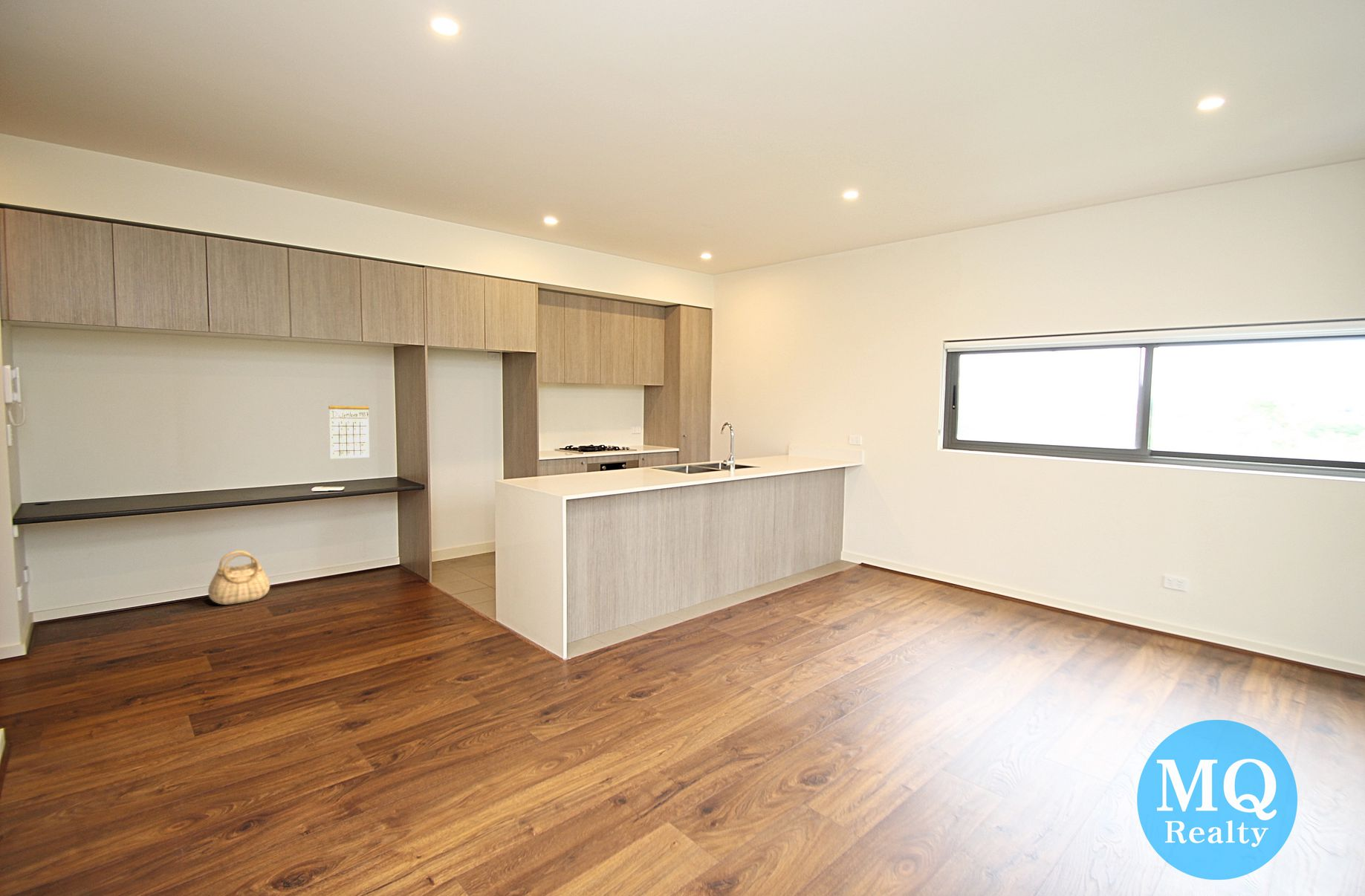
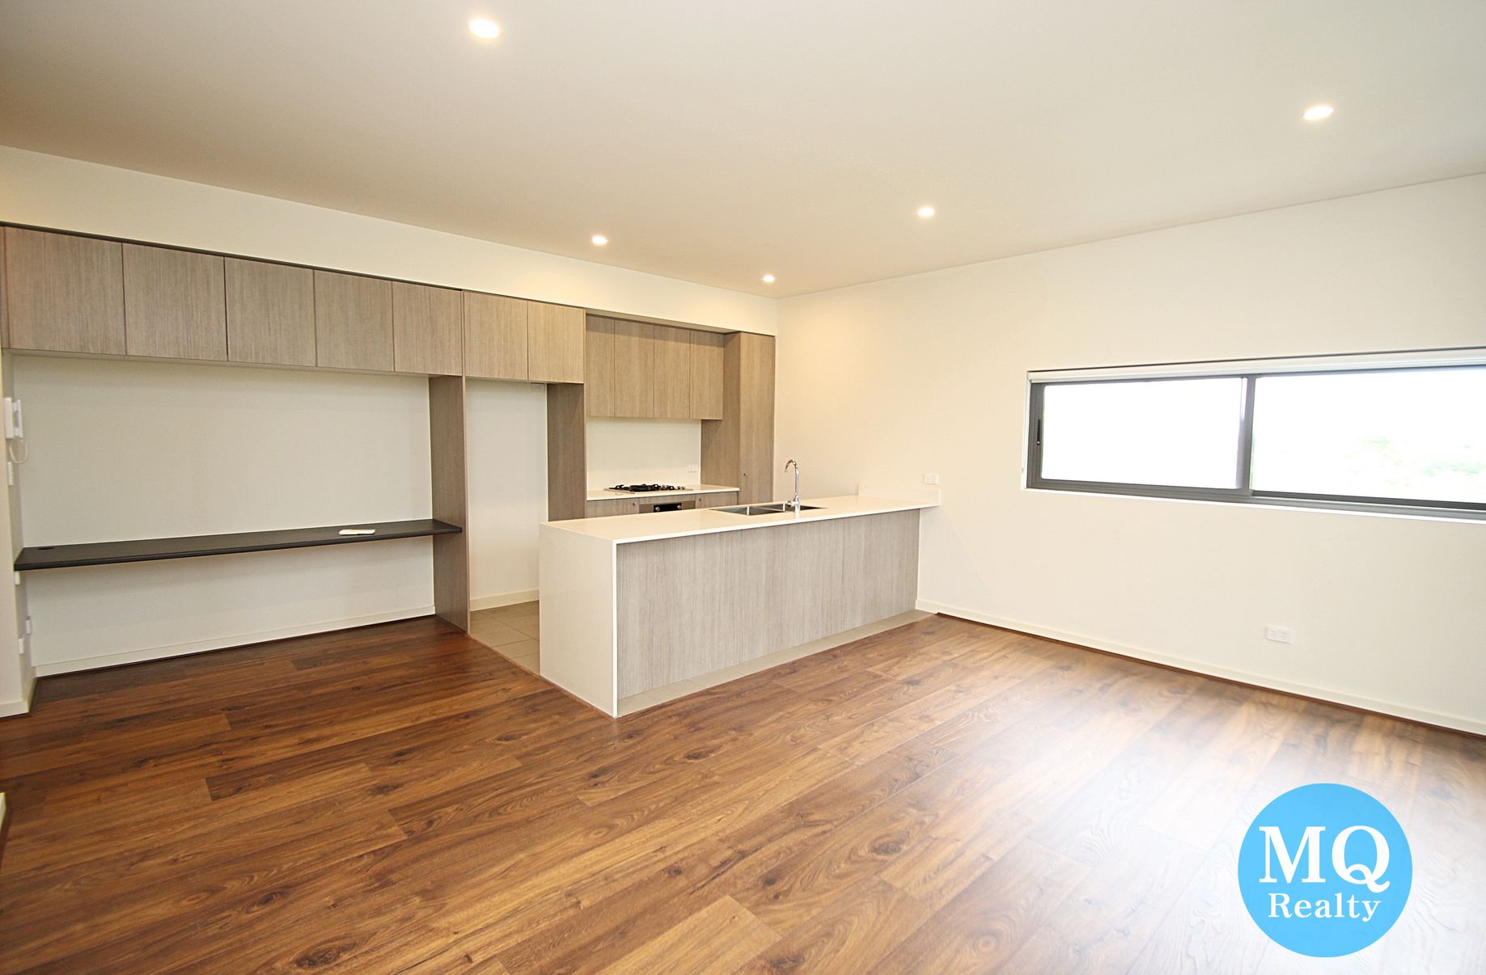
- calendar (349, 426)
- basket (239, 576)
